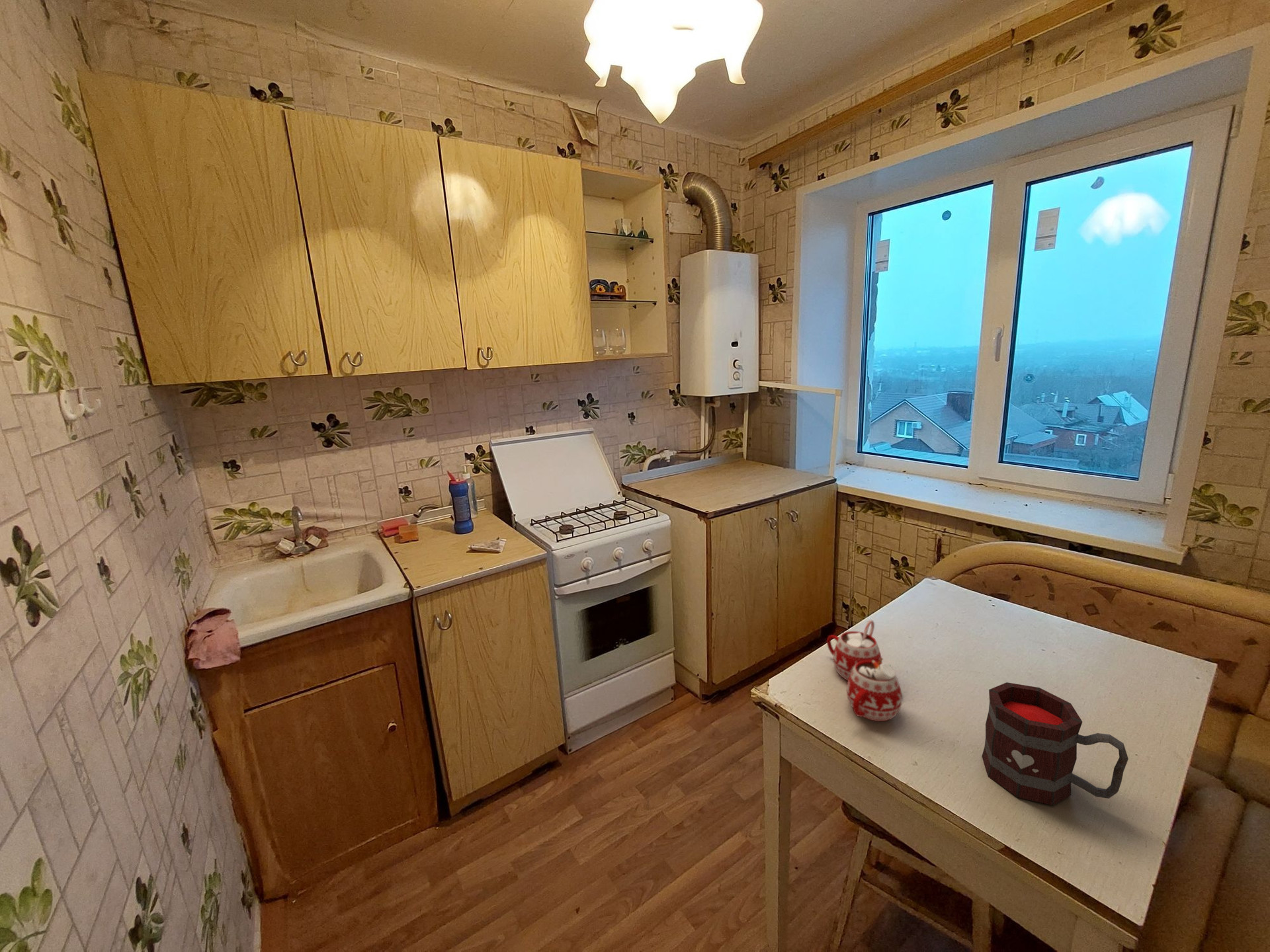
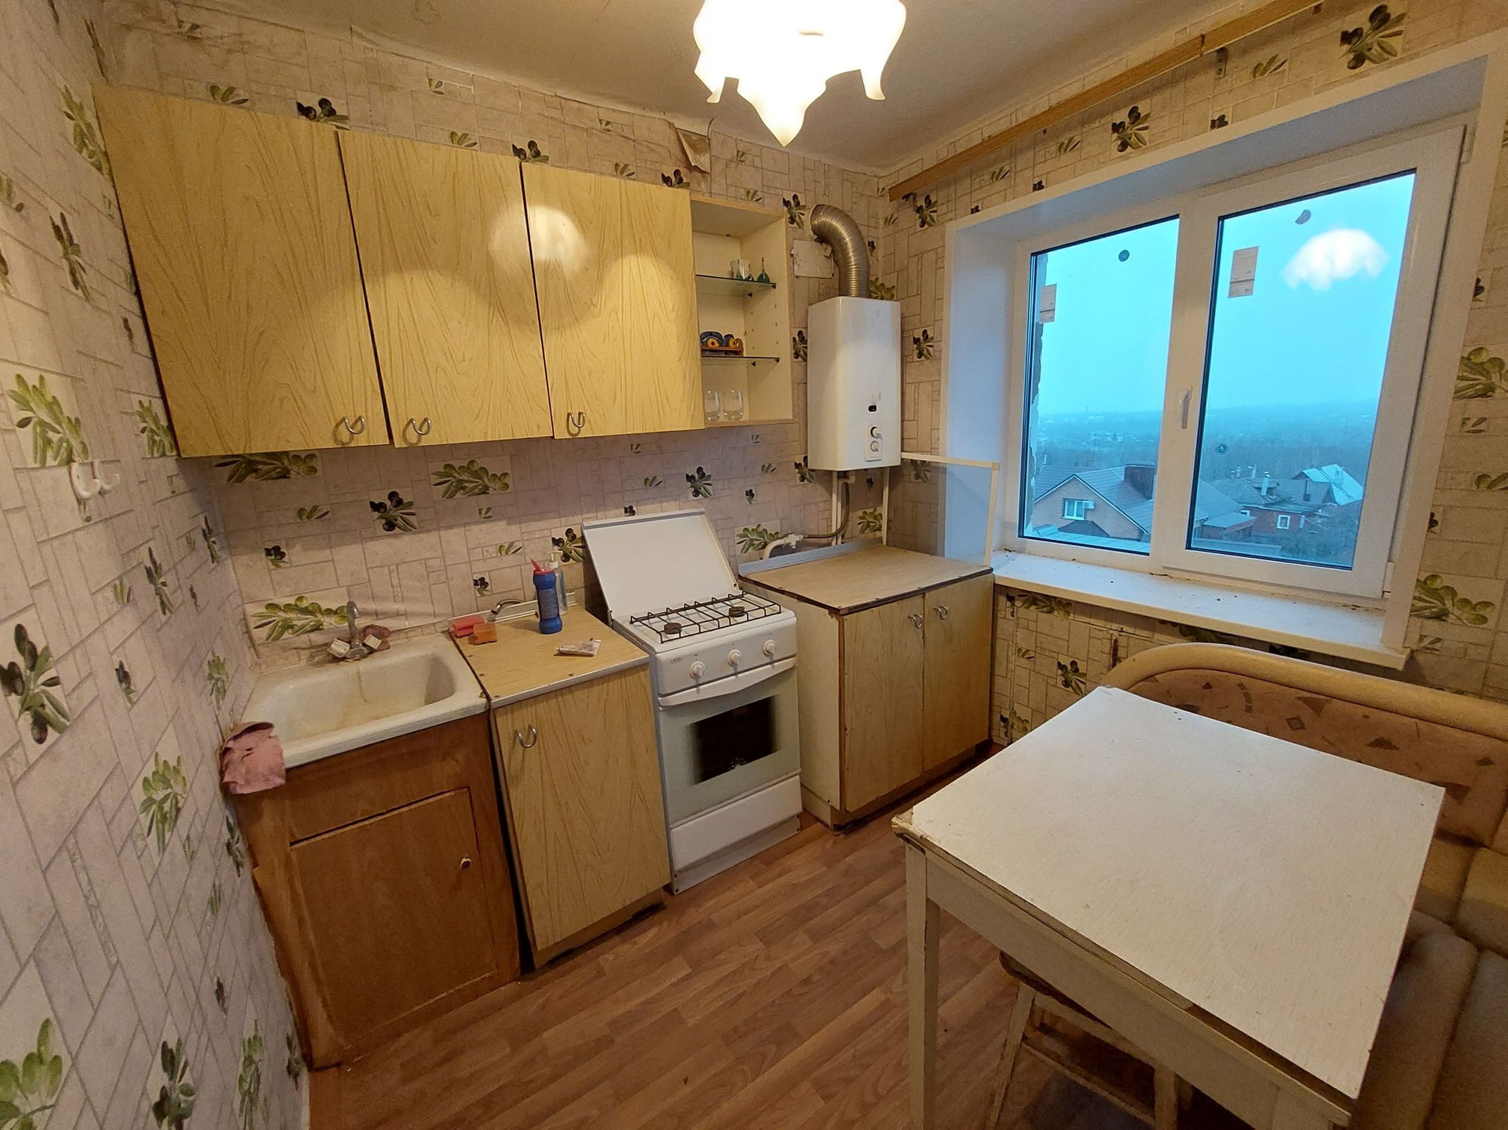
- mug (1050, 748)
- mug (859, 664)
